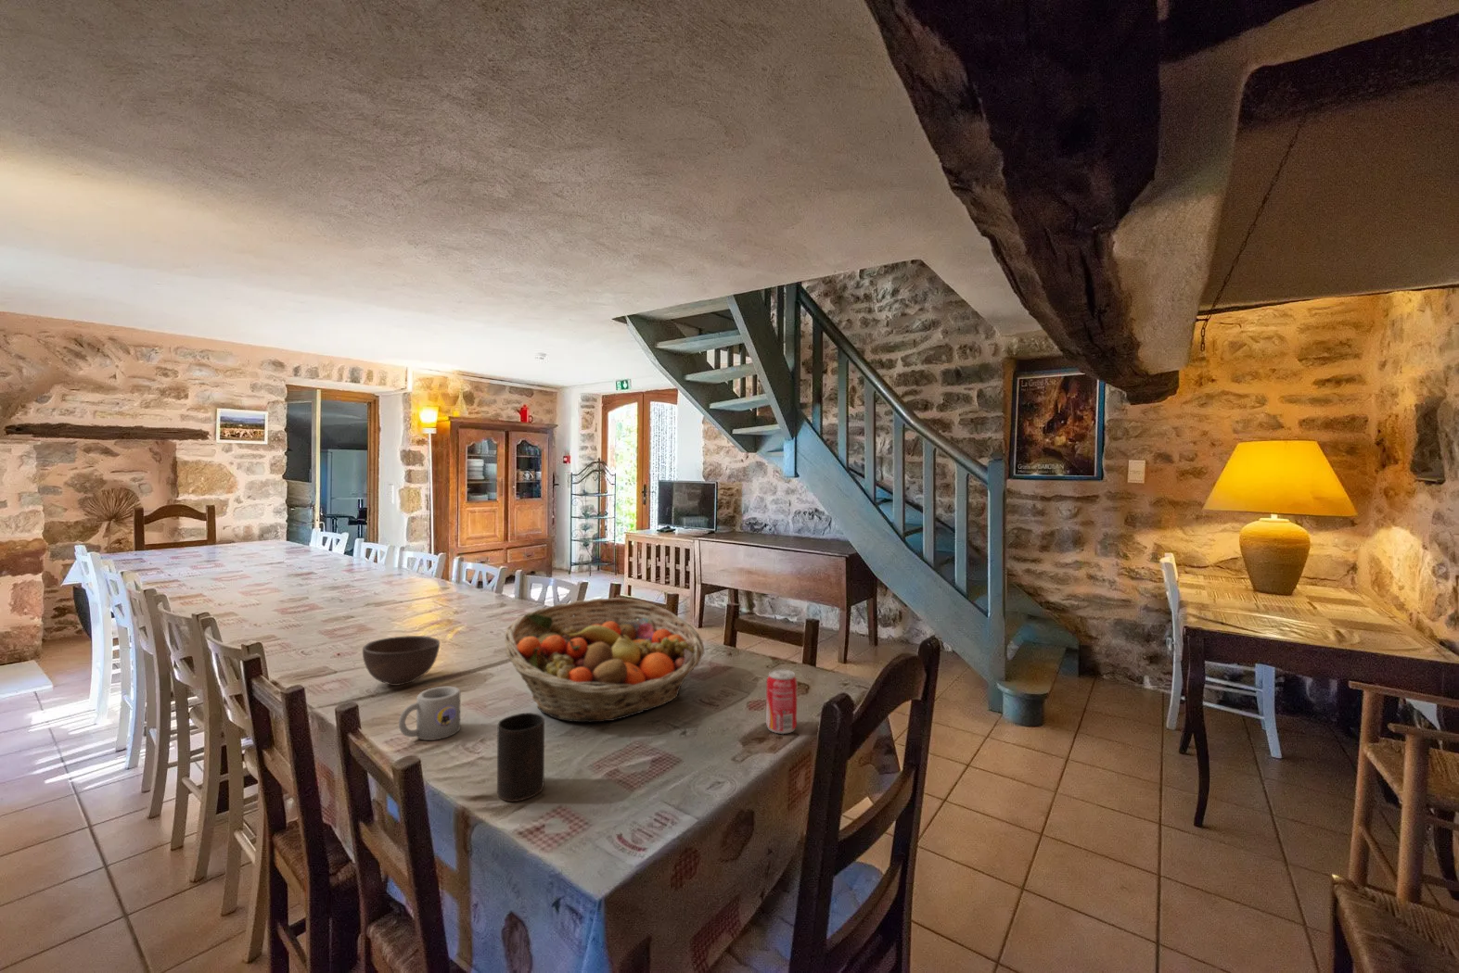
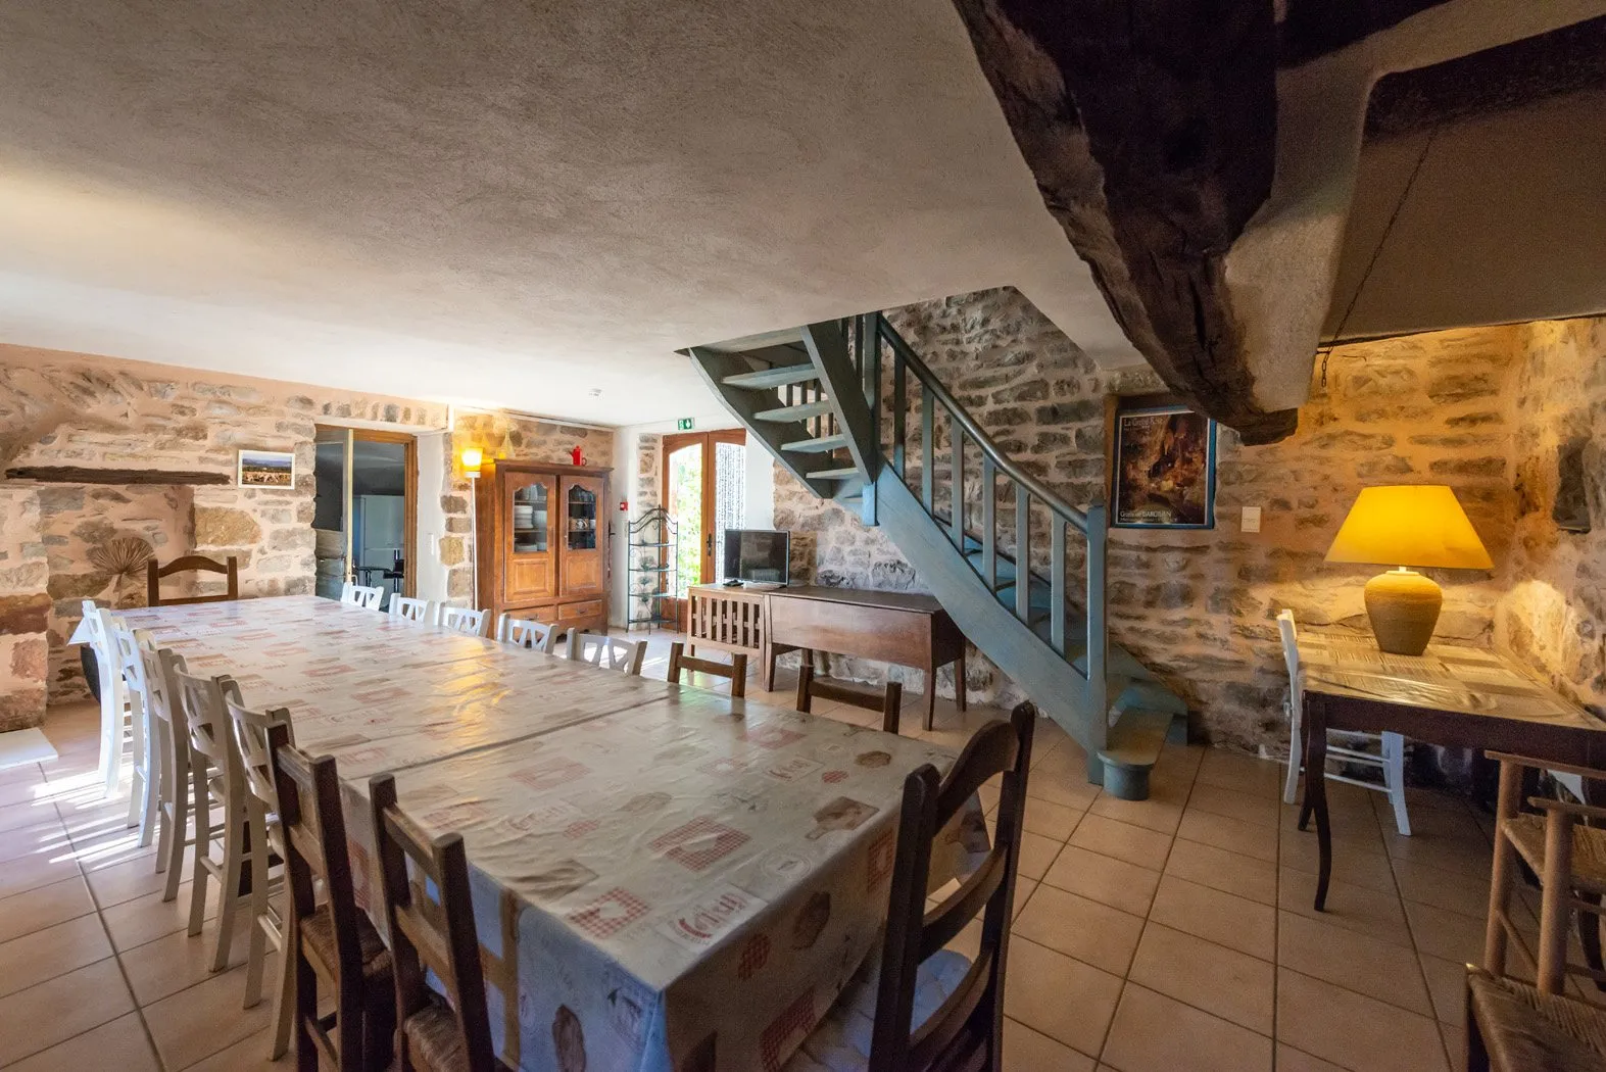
- bowl (402, 661)
- fruit basket (607, 654)
- cup (520, 755)
- beverage can (781, 700)
- mug (429, 713)
